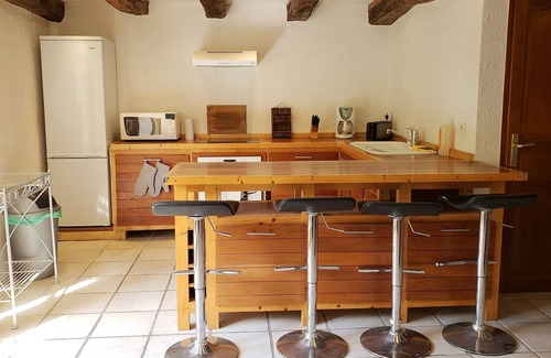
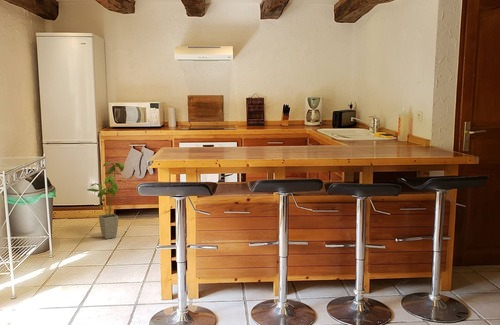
+ house plant (109, 199)
